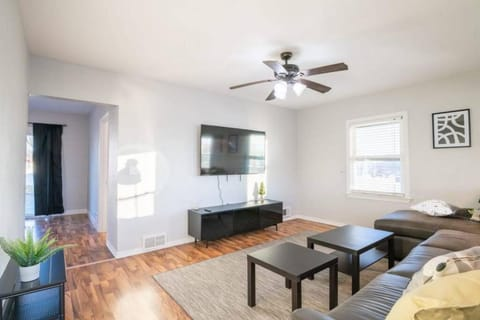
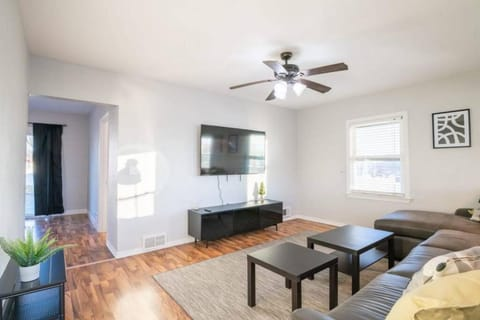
- decorative pillow (435, 207)
